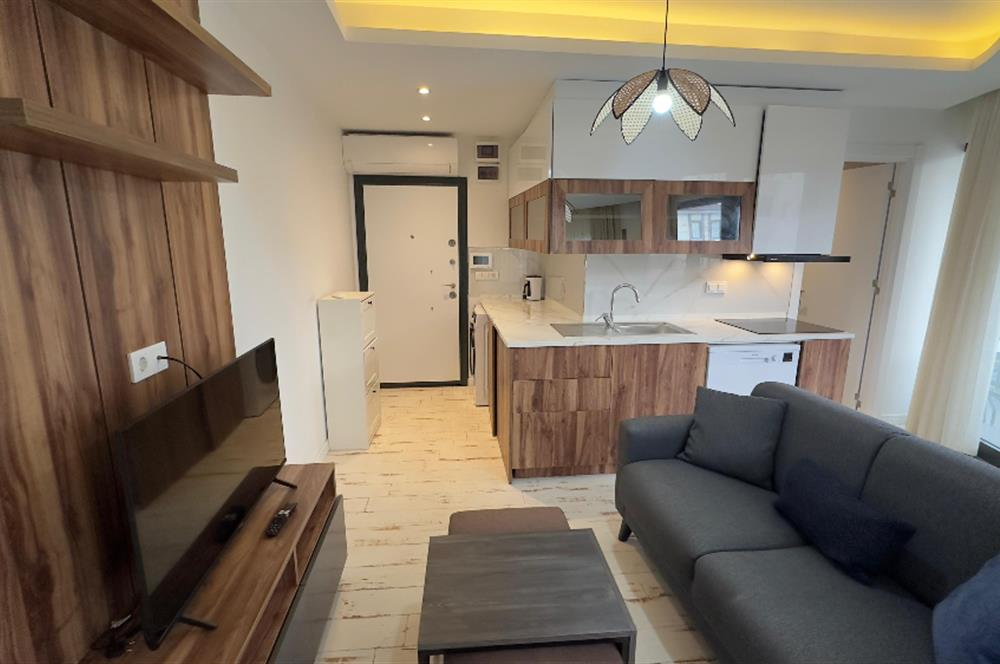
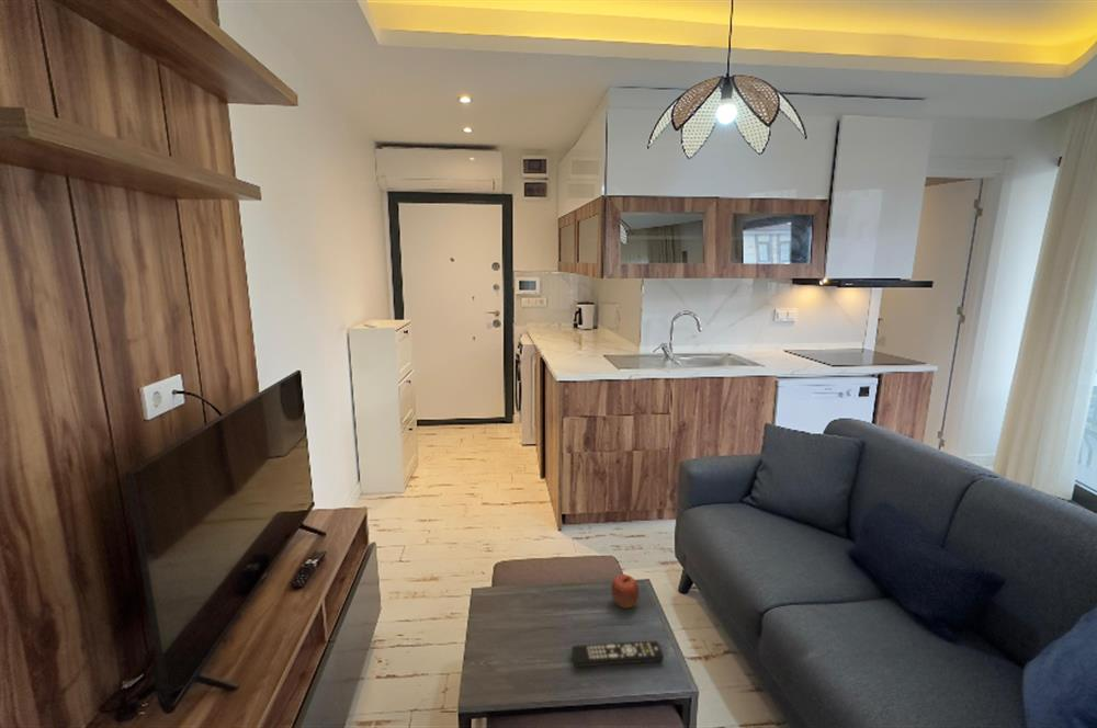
+ apple (624, 590)
+ remote control (617, 653)
